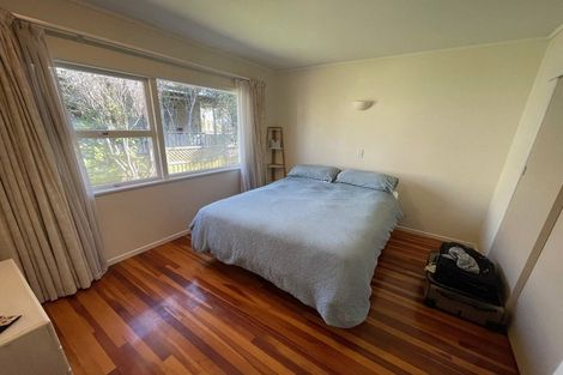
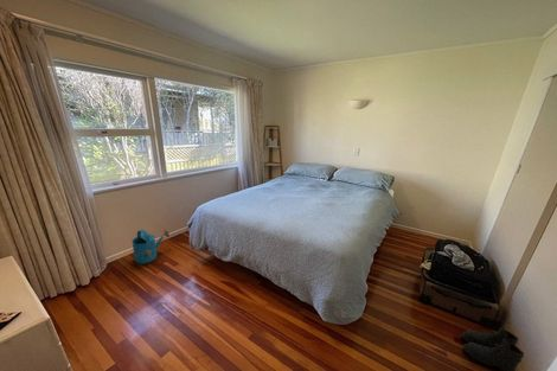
+ boots (491, 341)
+ watering can (152, 241)
